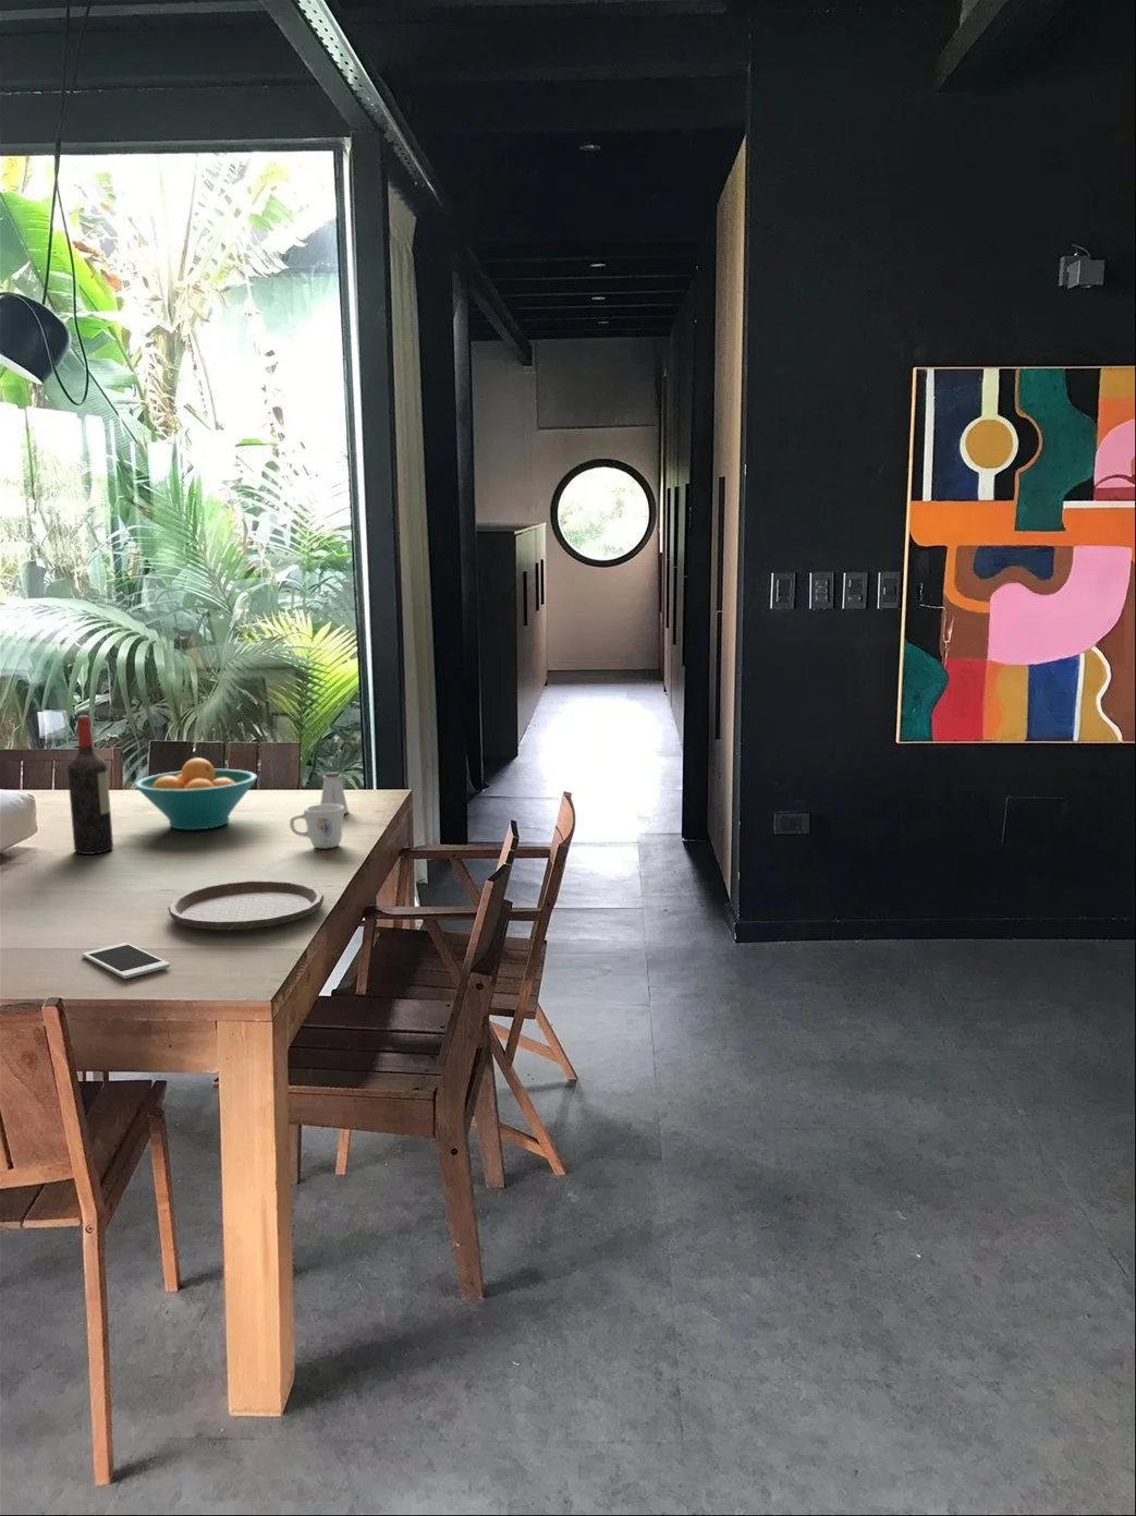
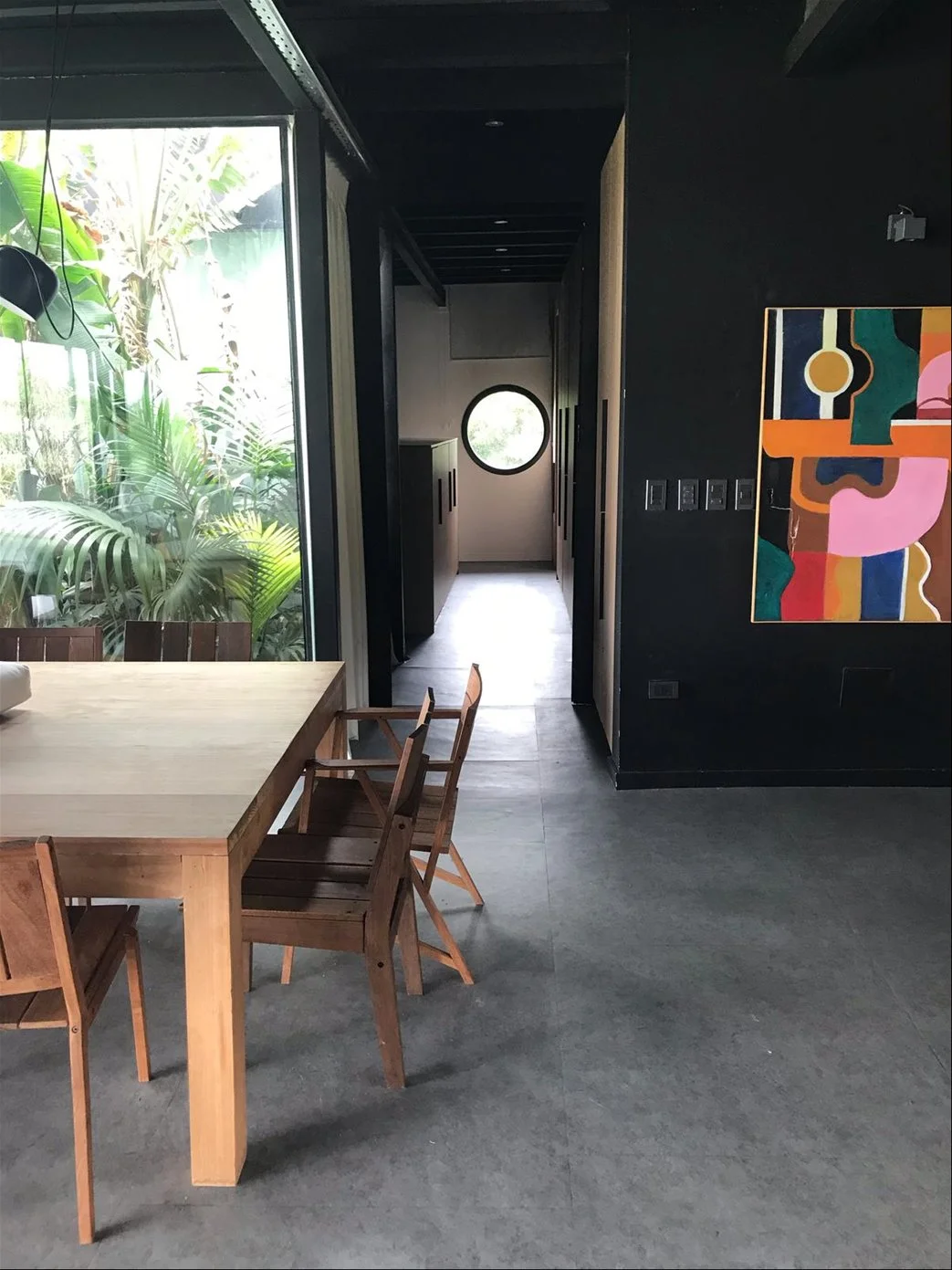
- cell phone (125, 959)
- wine bottle (88, 783)
- plate (247, 905)
- fruit bowl (197, 791)
- saltshaker (332, 793)
- mug (317, 827)
